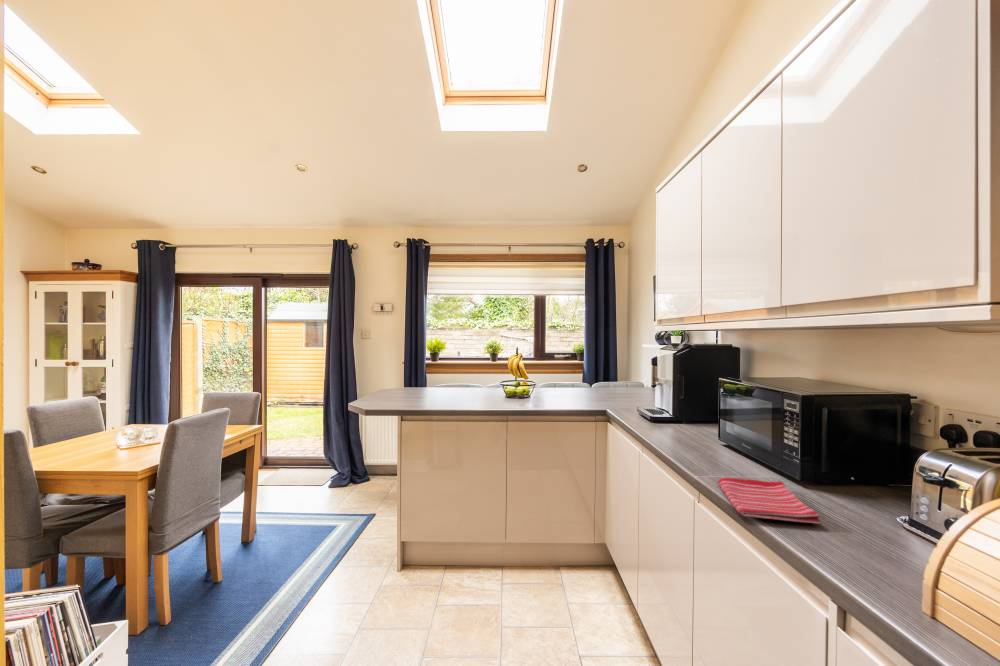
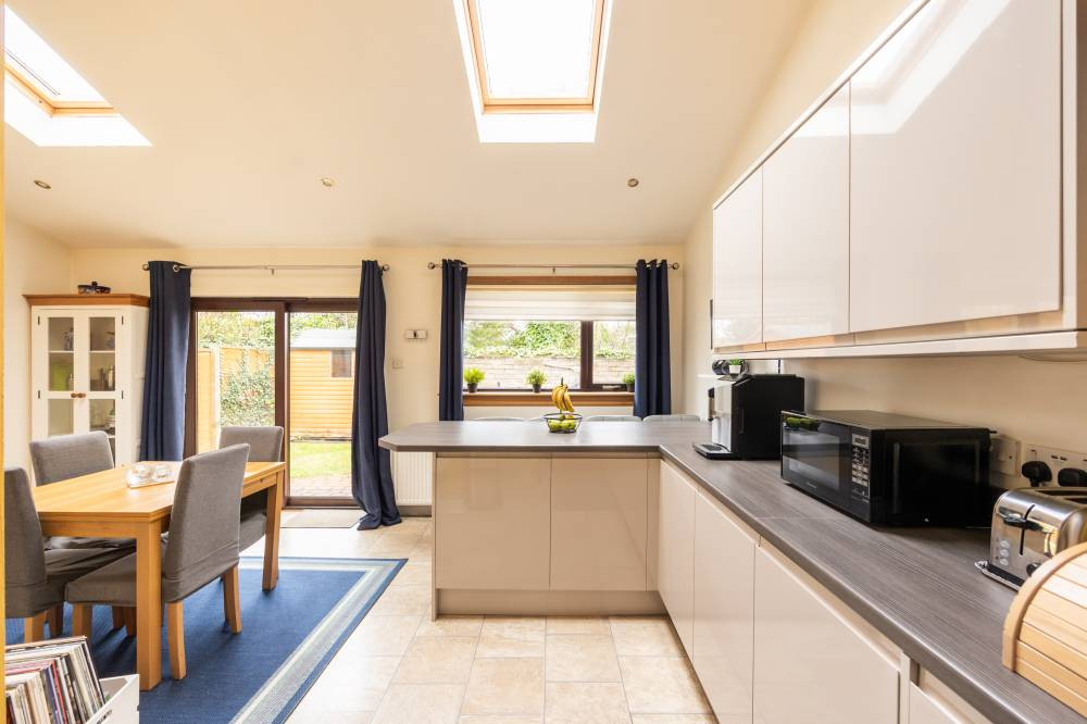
- dish towel (763, 497)
